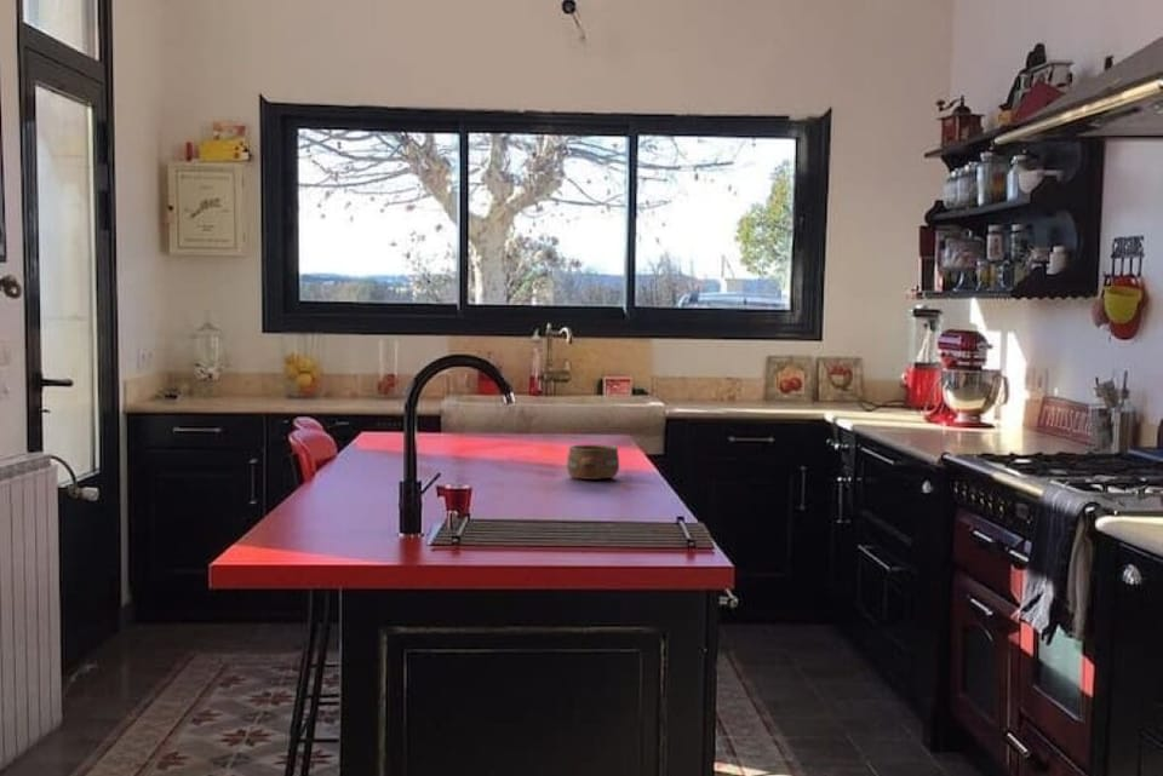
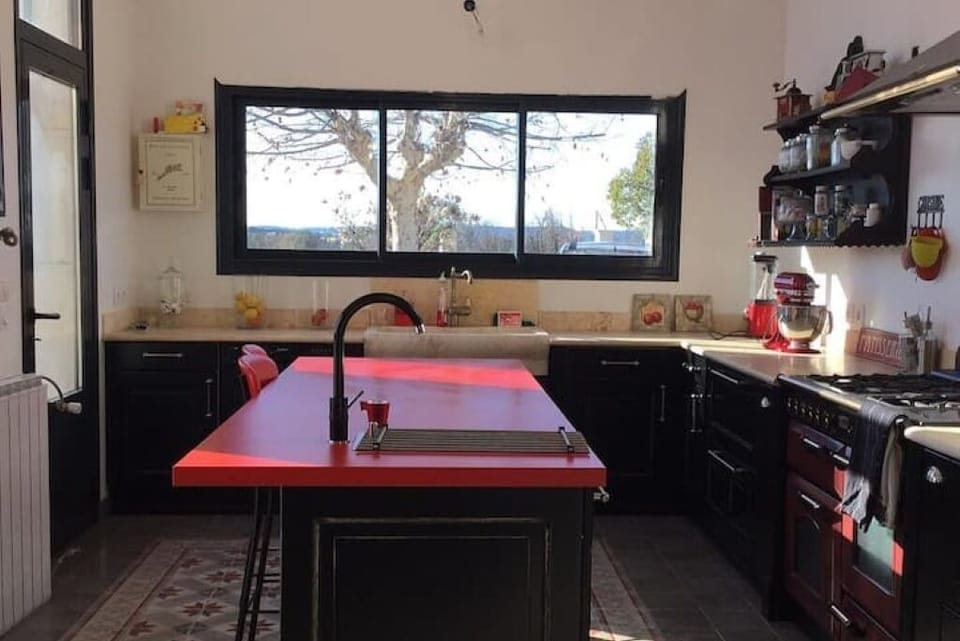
- pottery (592, 461)
